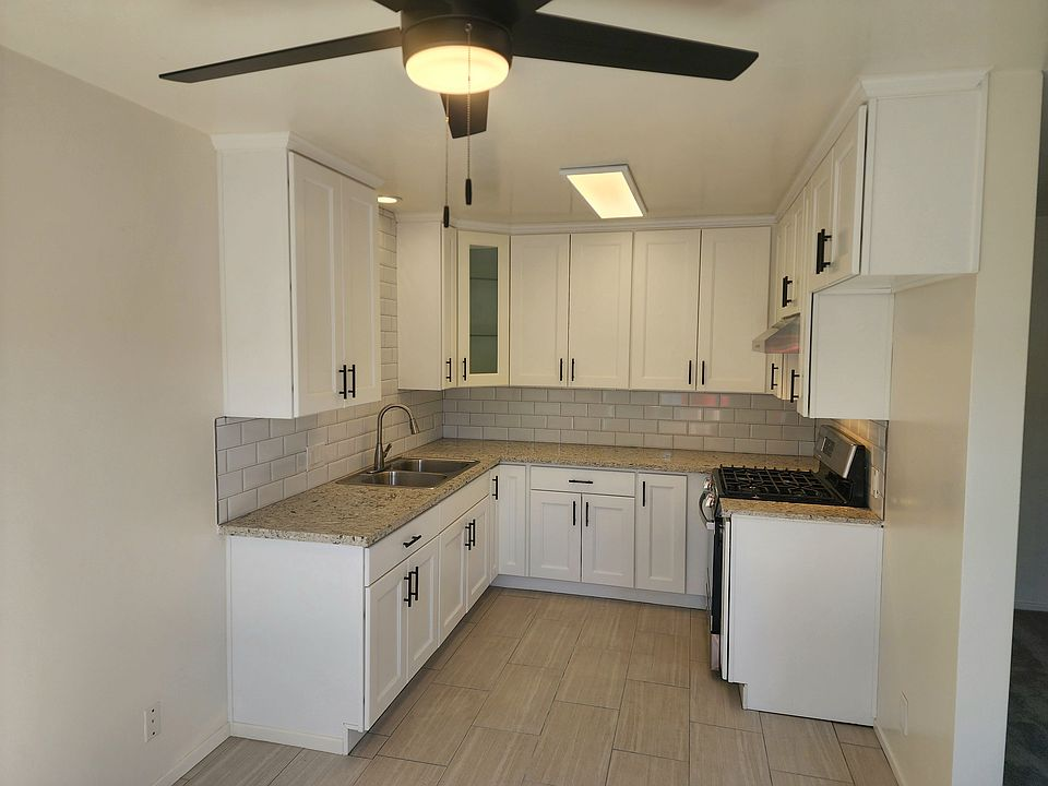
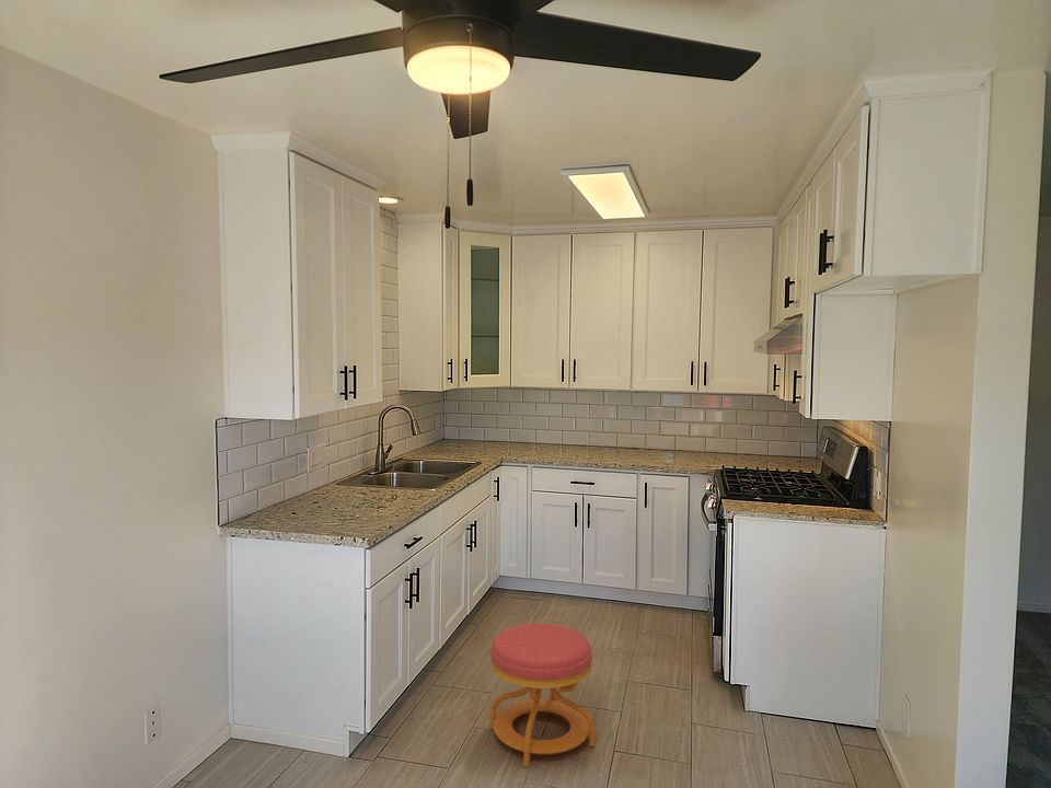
+ stool (542, 686)
